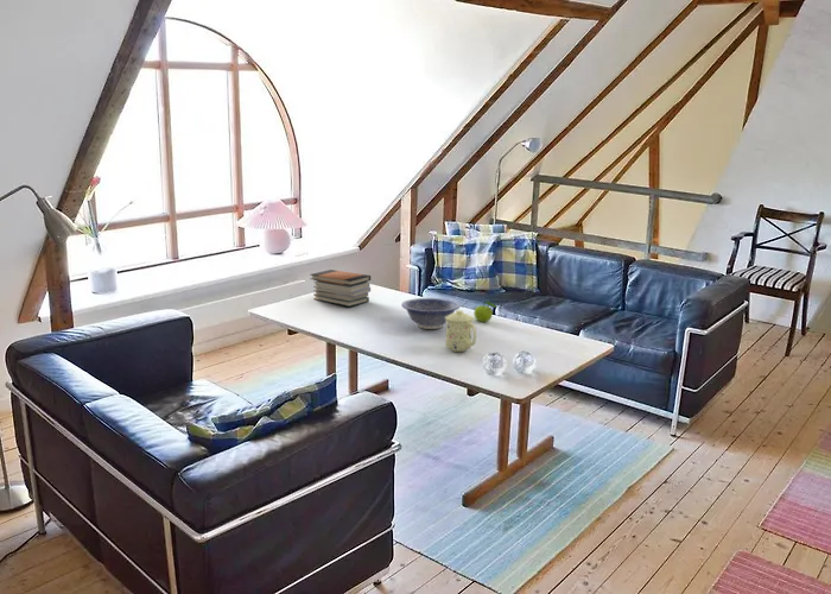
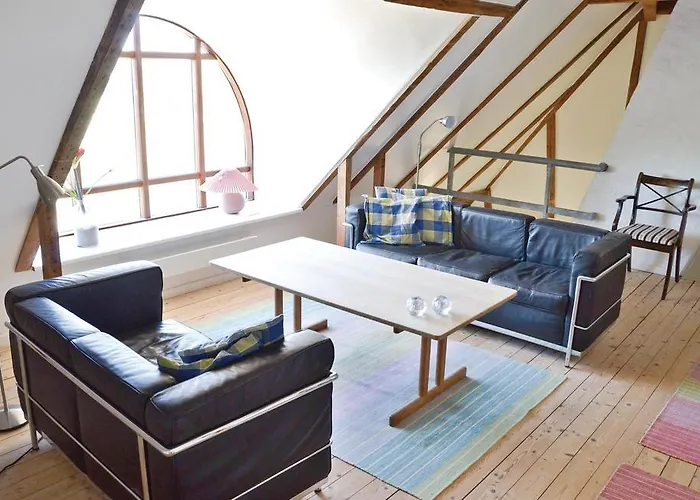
- decorative bowl (430, 315)
- mug (461, 330)
- fruit (486, 311)
- book stack (341, 287)
